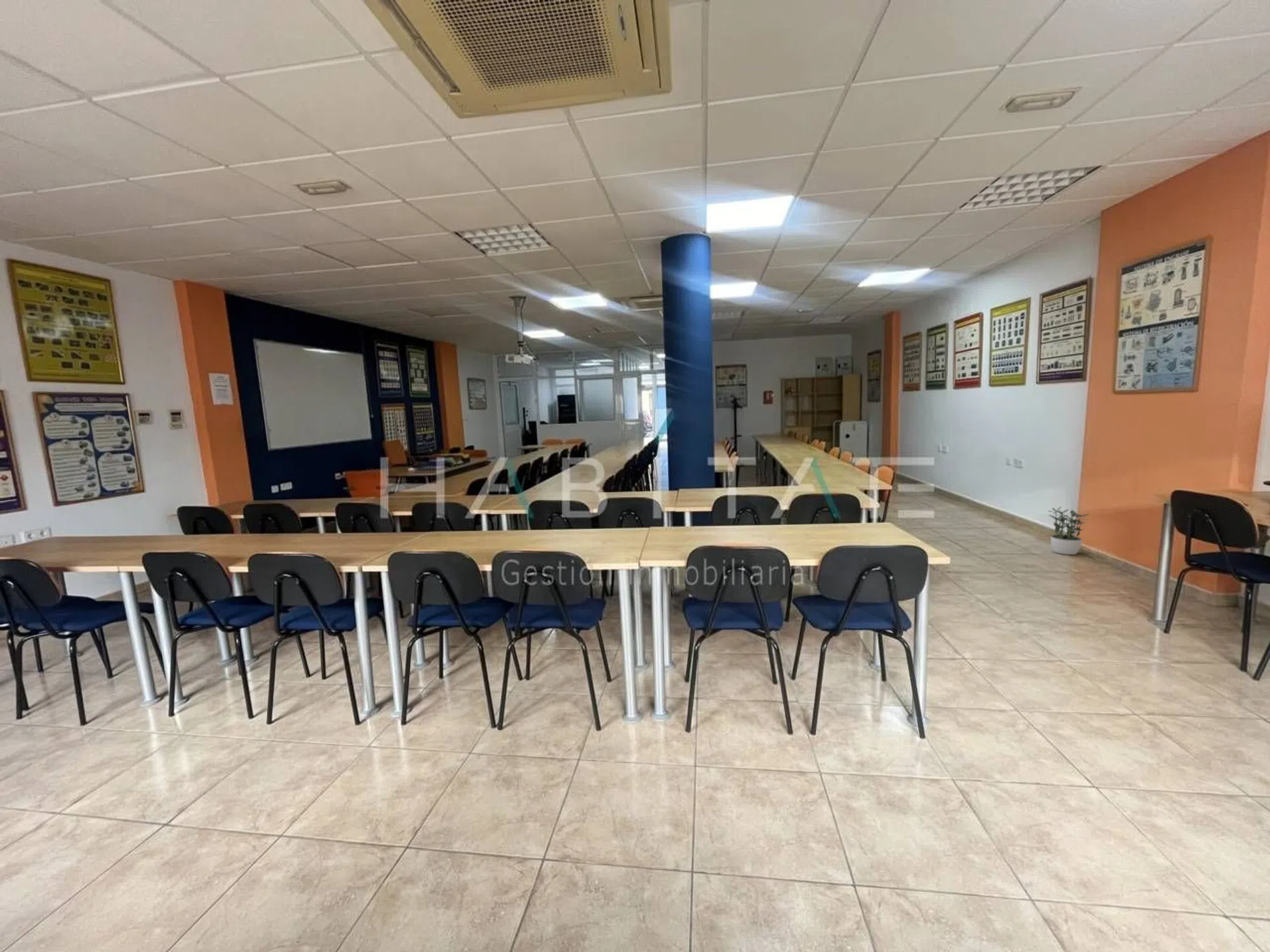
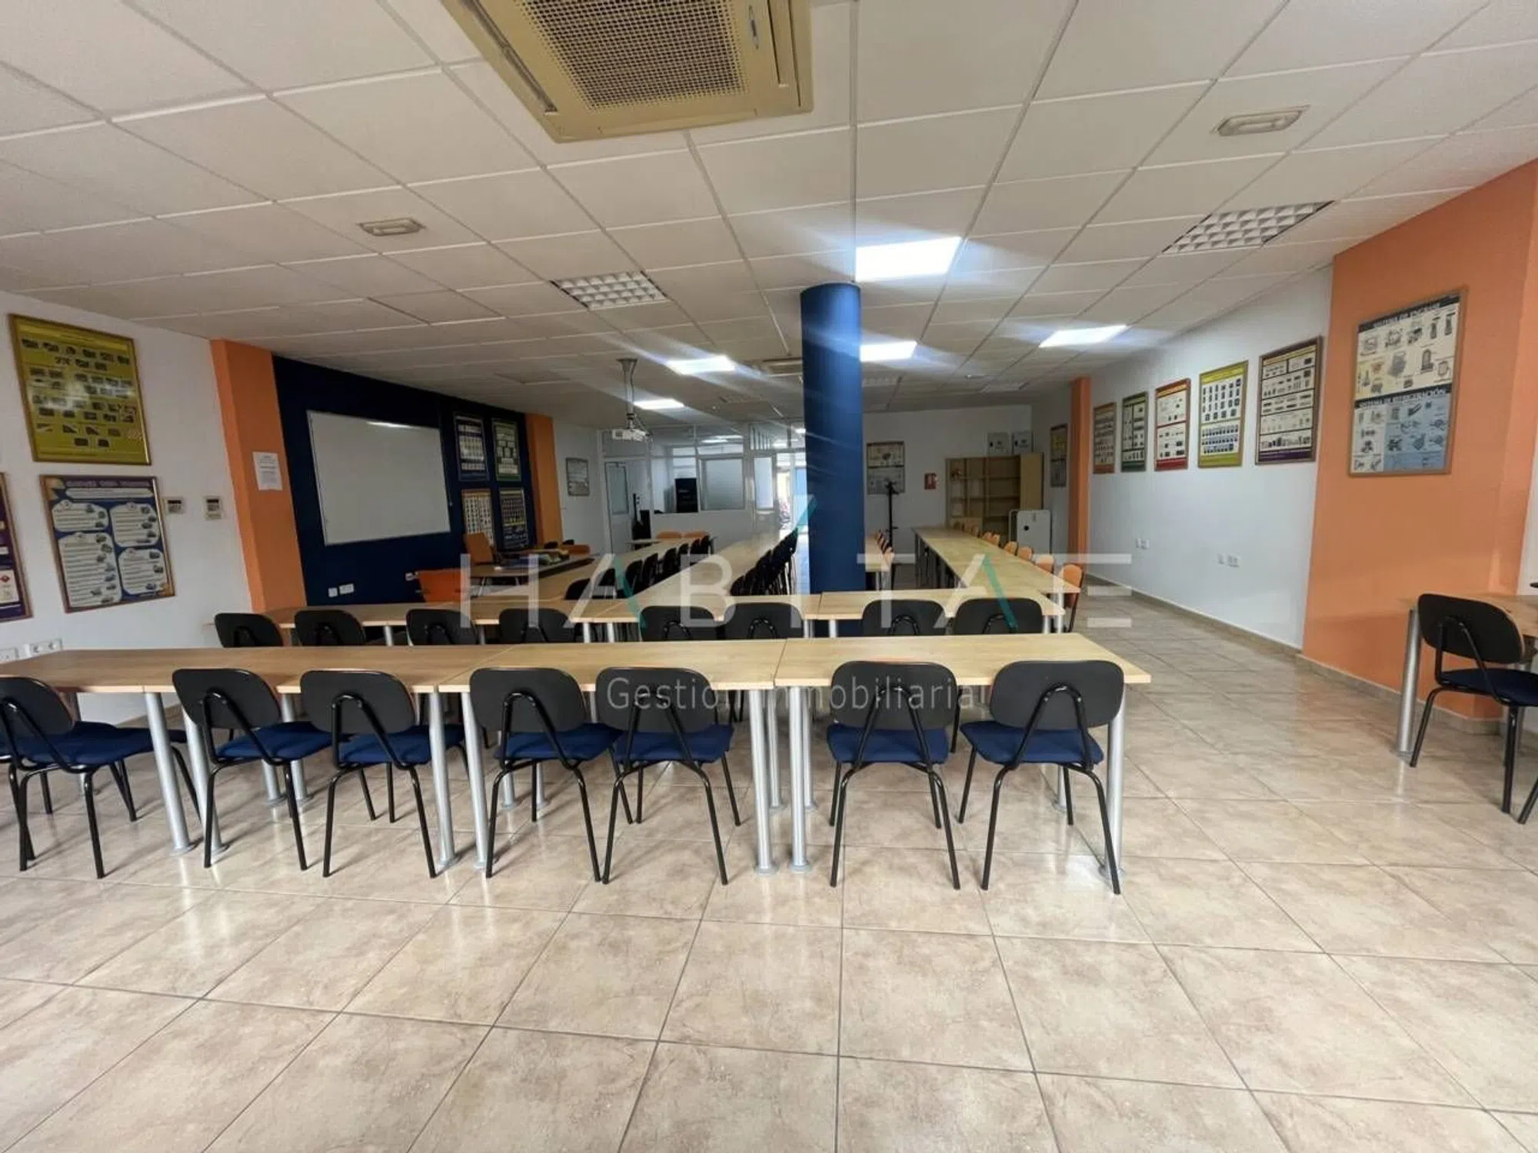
- potted plant (1067, 529)
